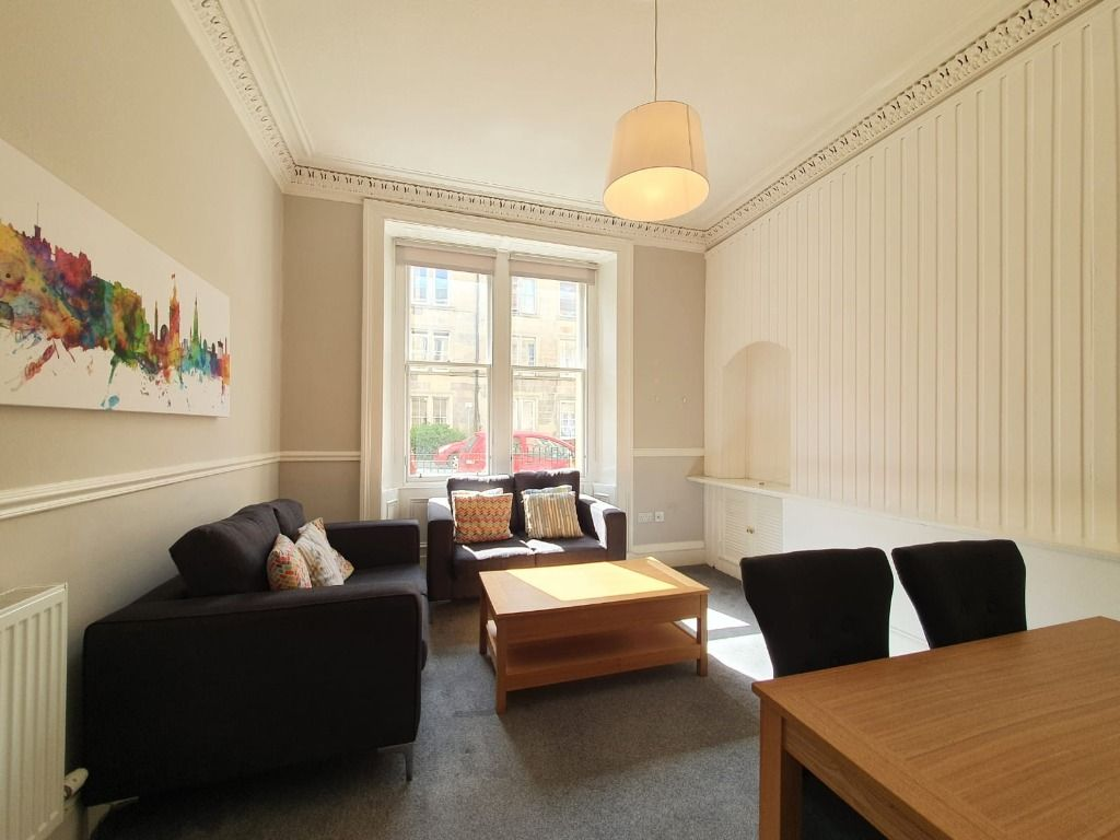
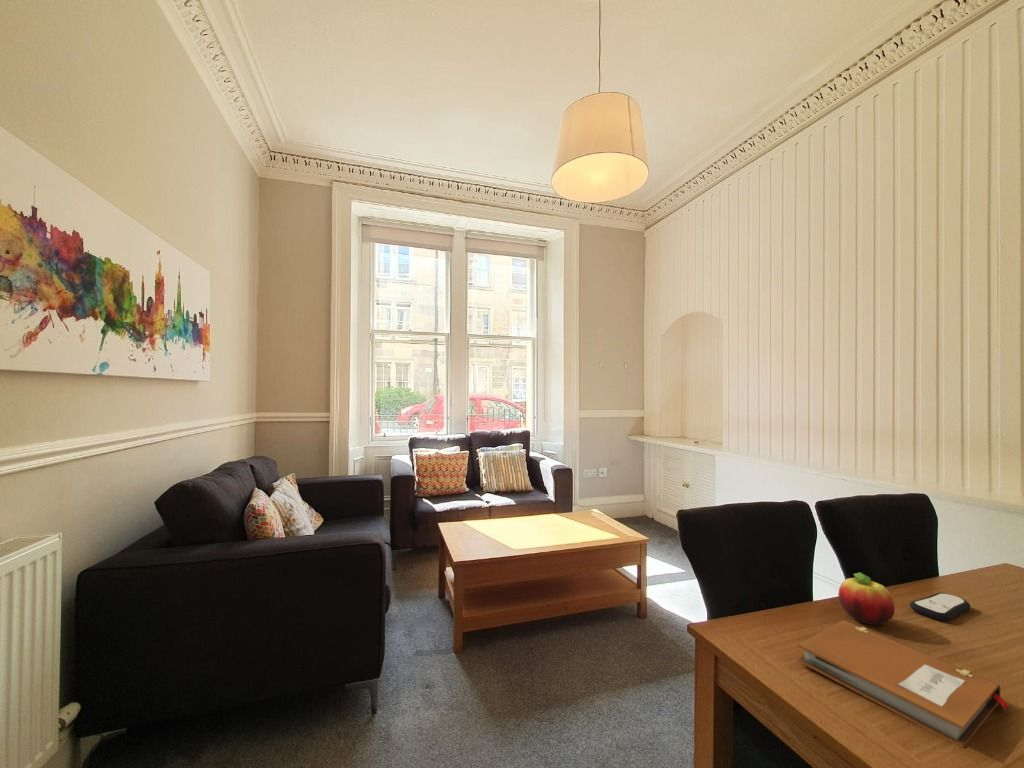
+ notebook (897, 673)
+ remote control (941, 605)
+ fruit (865, 598)
